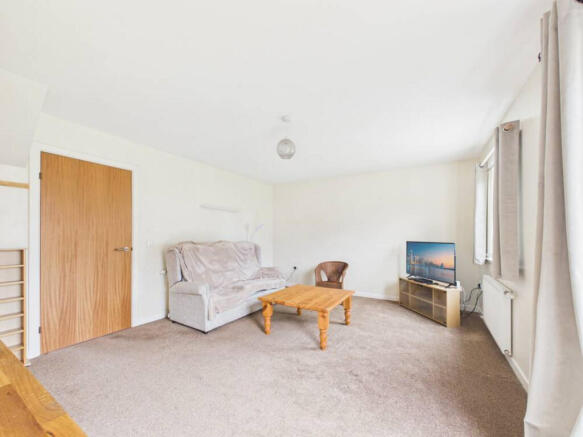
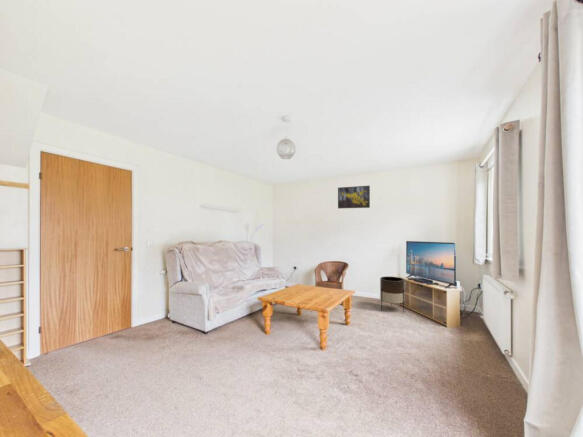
+ planter (391, 294)
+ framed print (353, 197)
